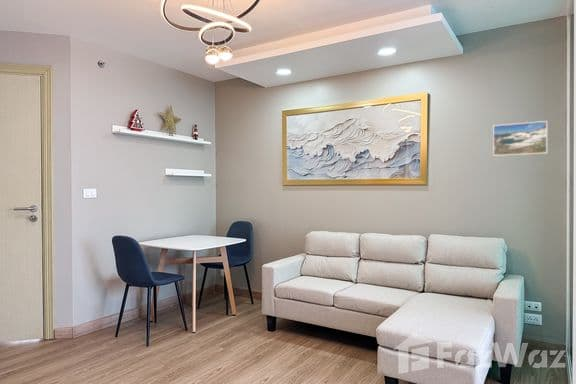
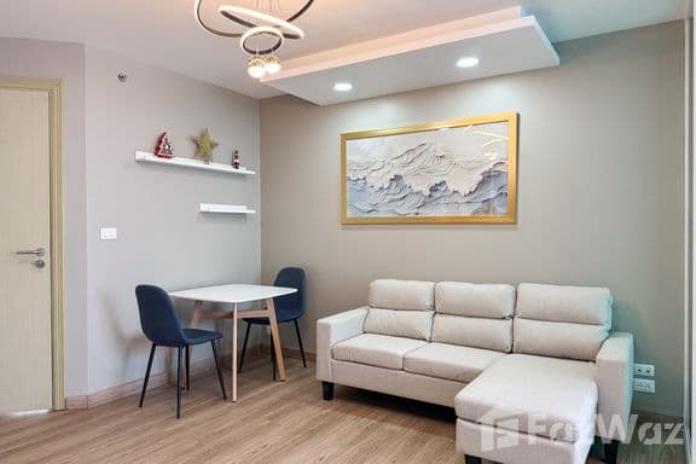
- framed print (519, 139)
